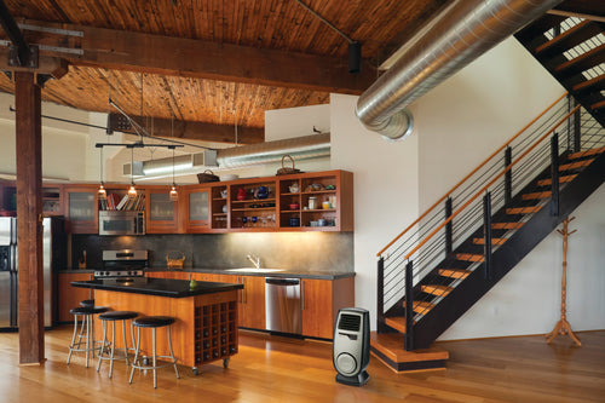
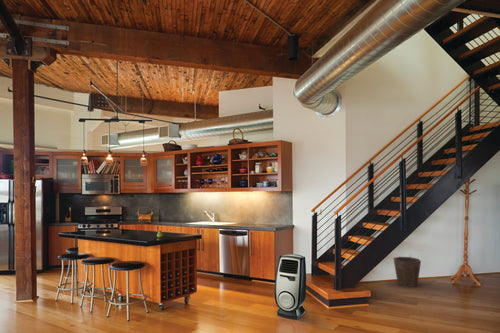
+ waste bin (407, 271)
